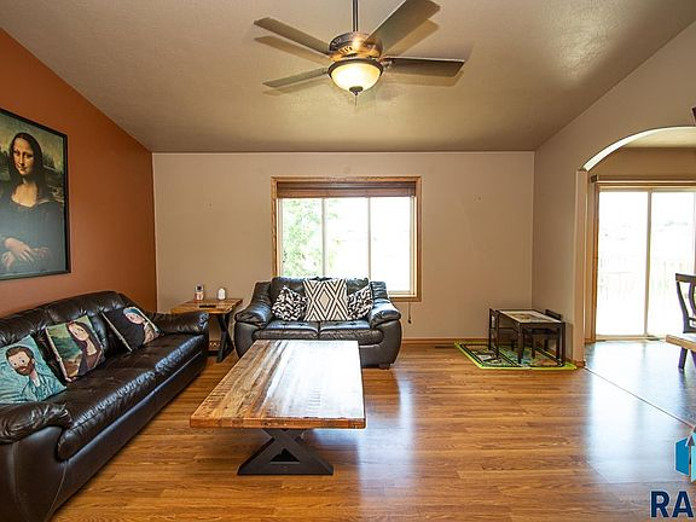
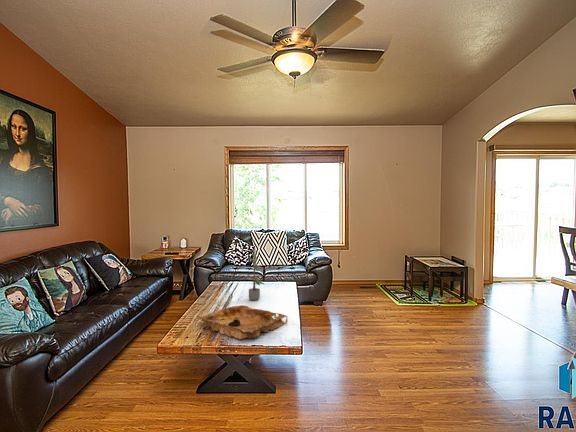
+ decorative tray (243, 320)
+ potted plant (254, 274)
